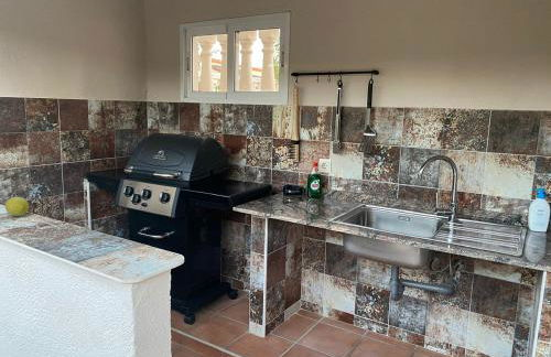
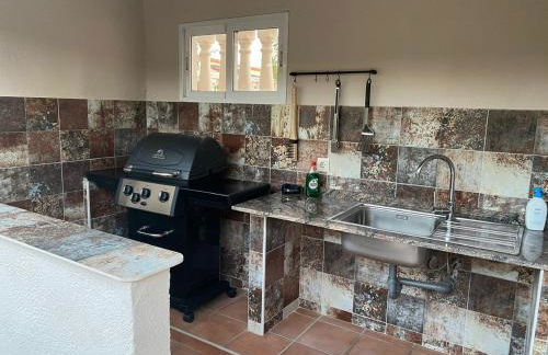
- fruit (17, 206)
